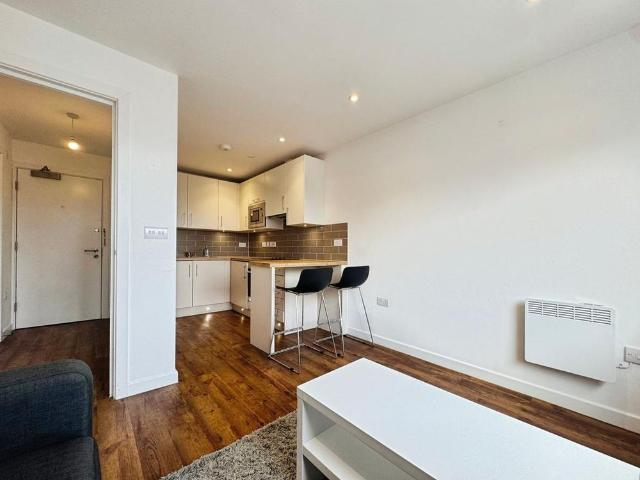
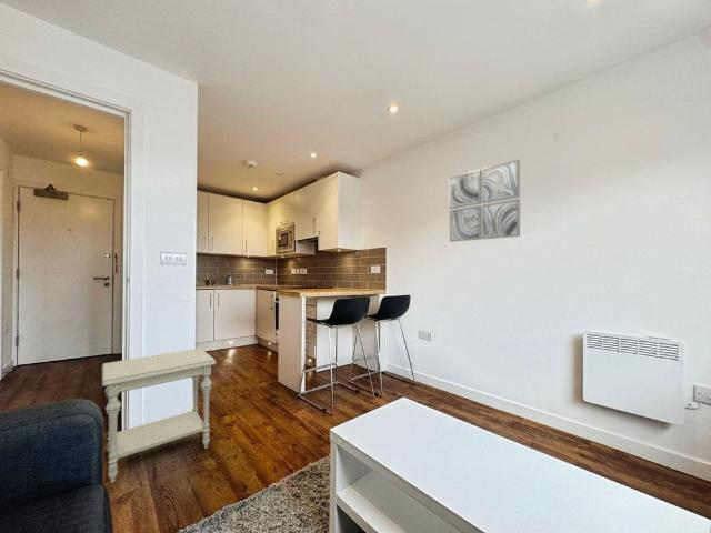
+ wall art (482, 204)
+ side table (163, 419)
